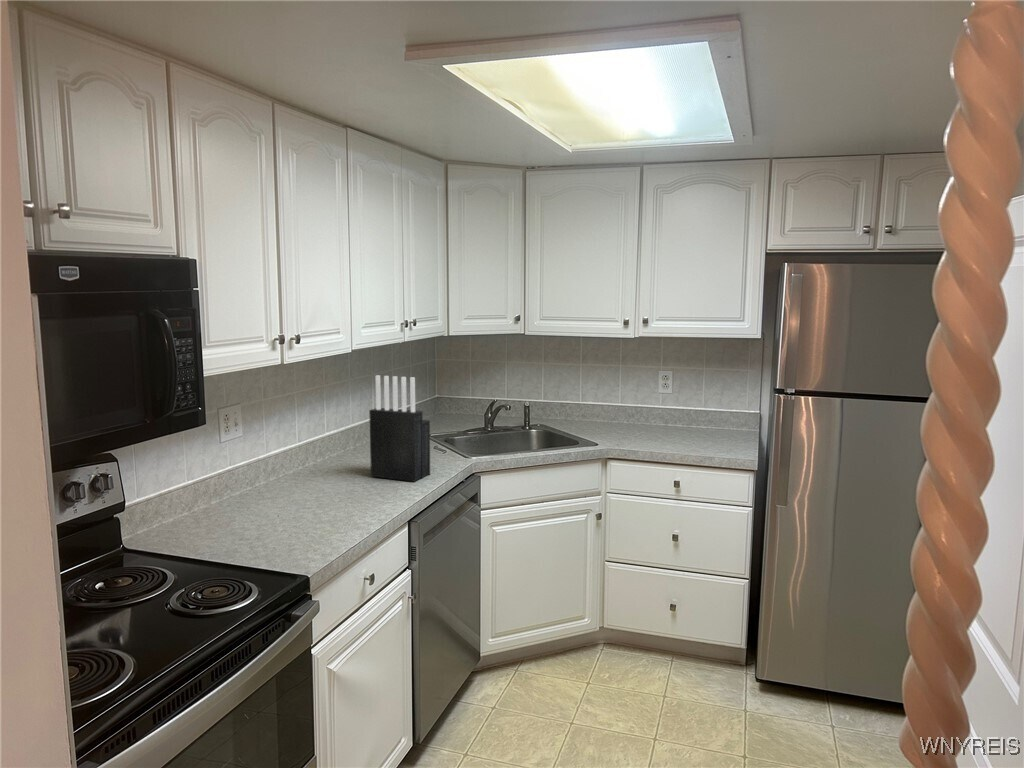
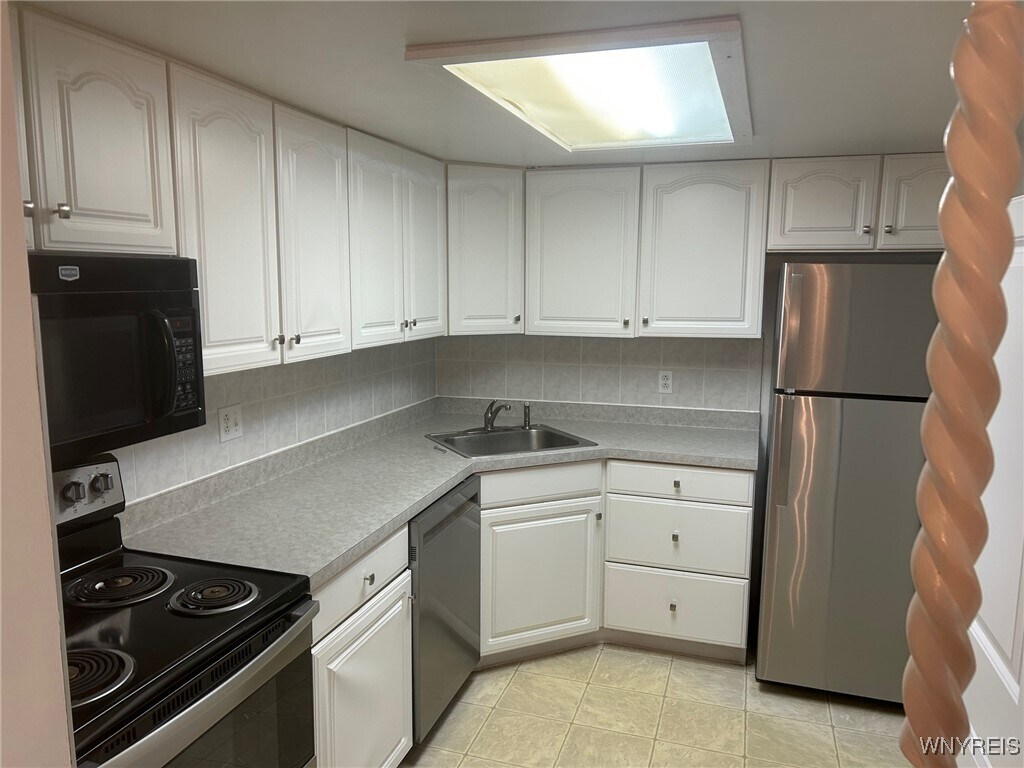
- knife block (401, 425)
